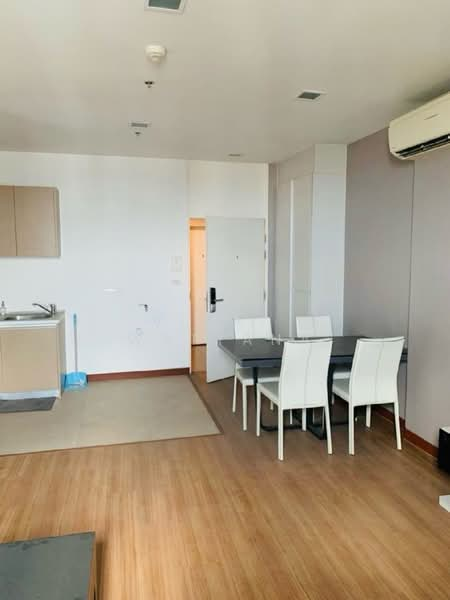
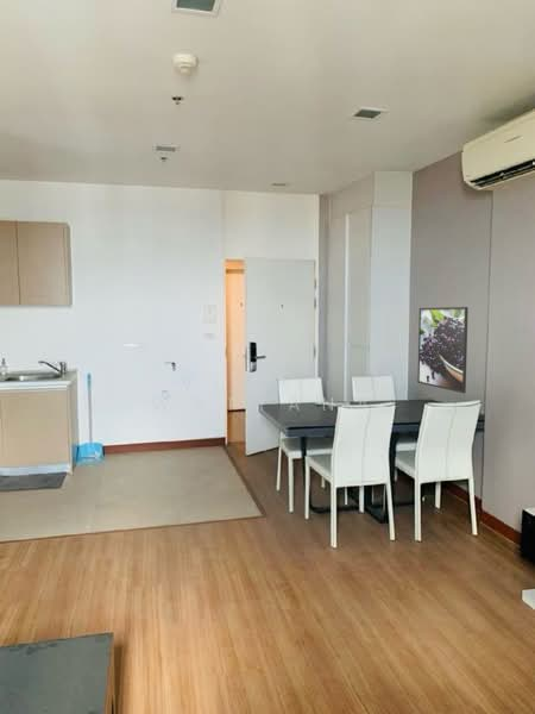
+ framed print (440, 347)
